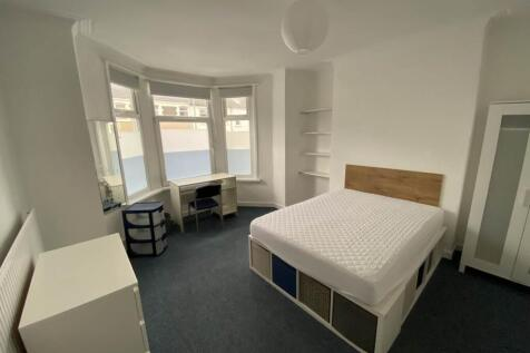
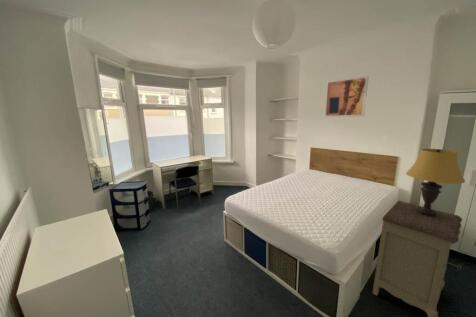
+ nightstand (419, 259)
+ table lamp (432, 182)
+ wall art (344, 98)
